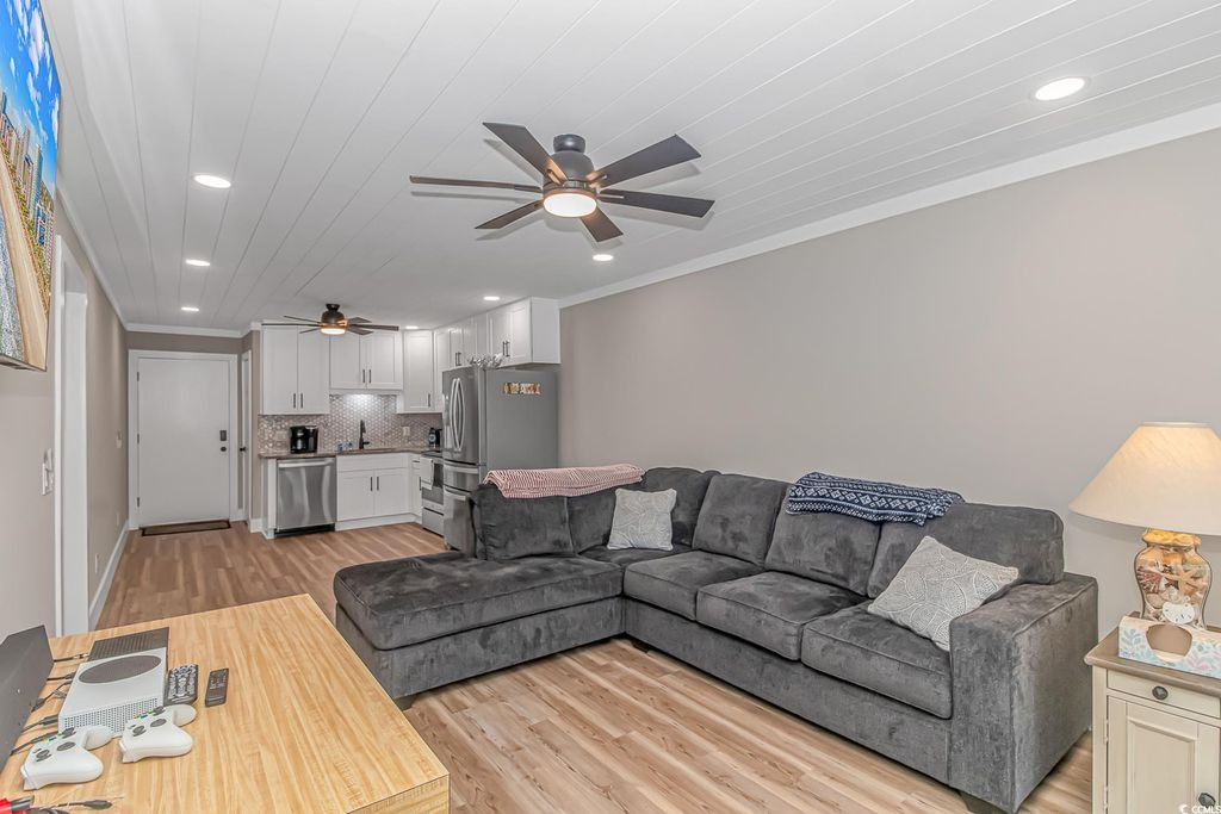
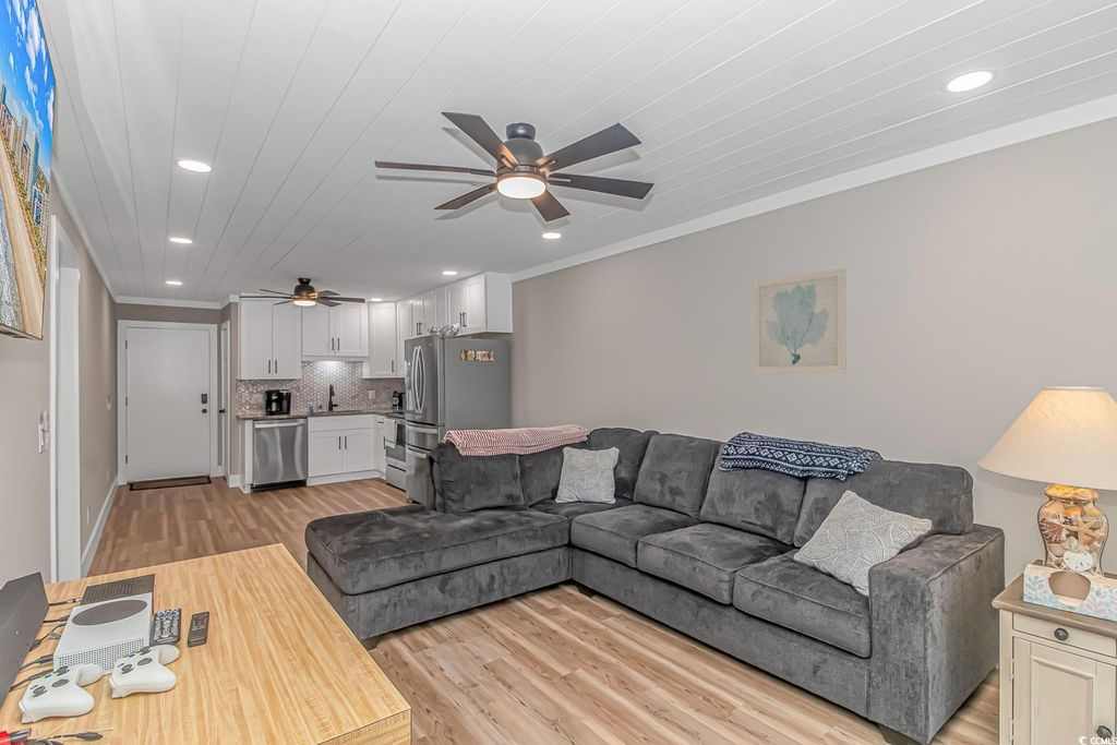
+ wall art (796, 324)
